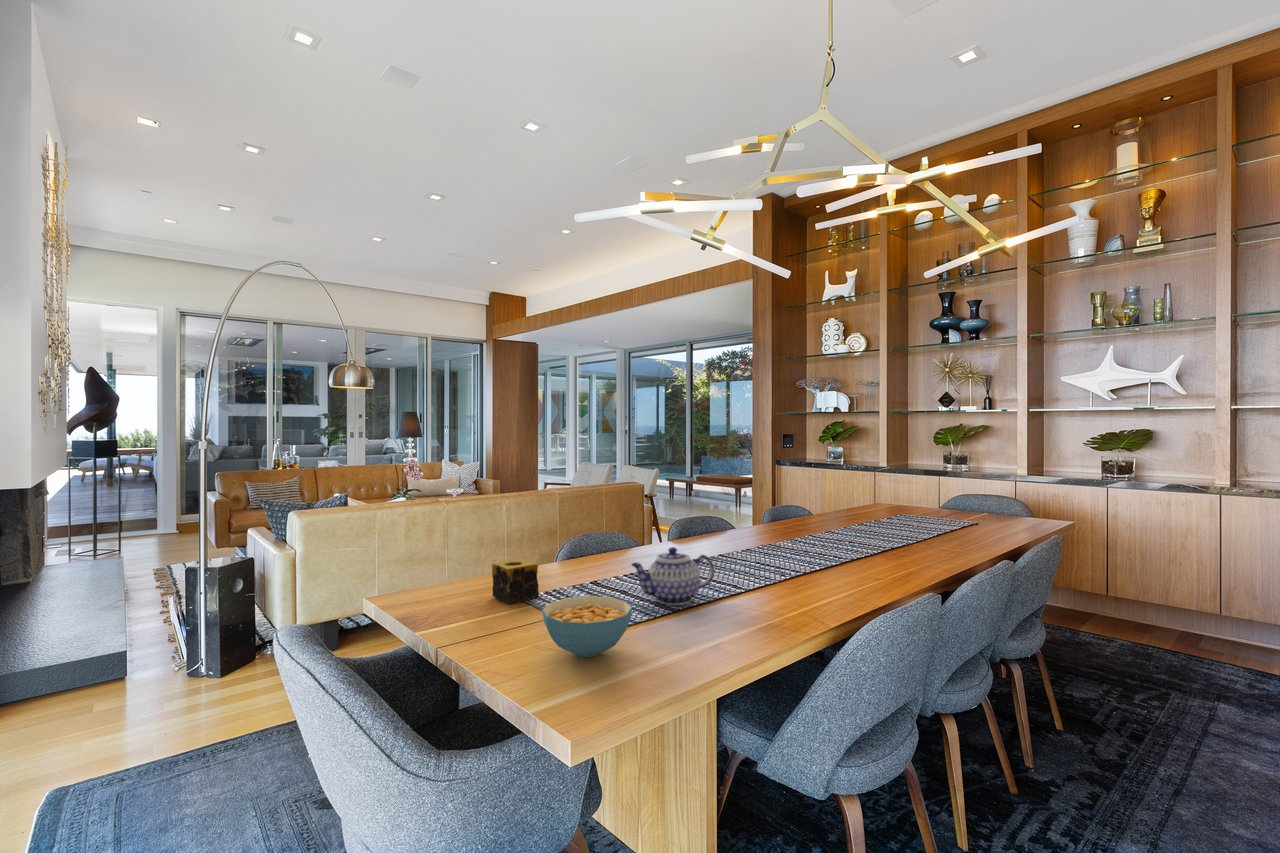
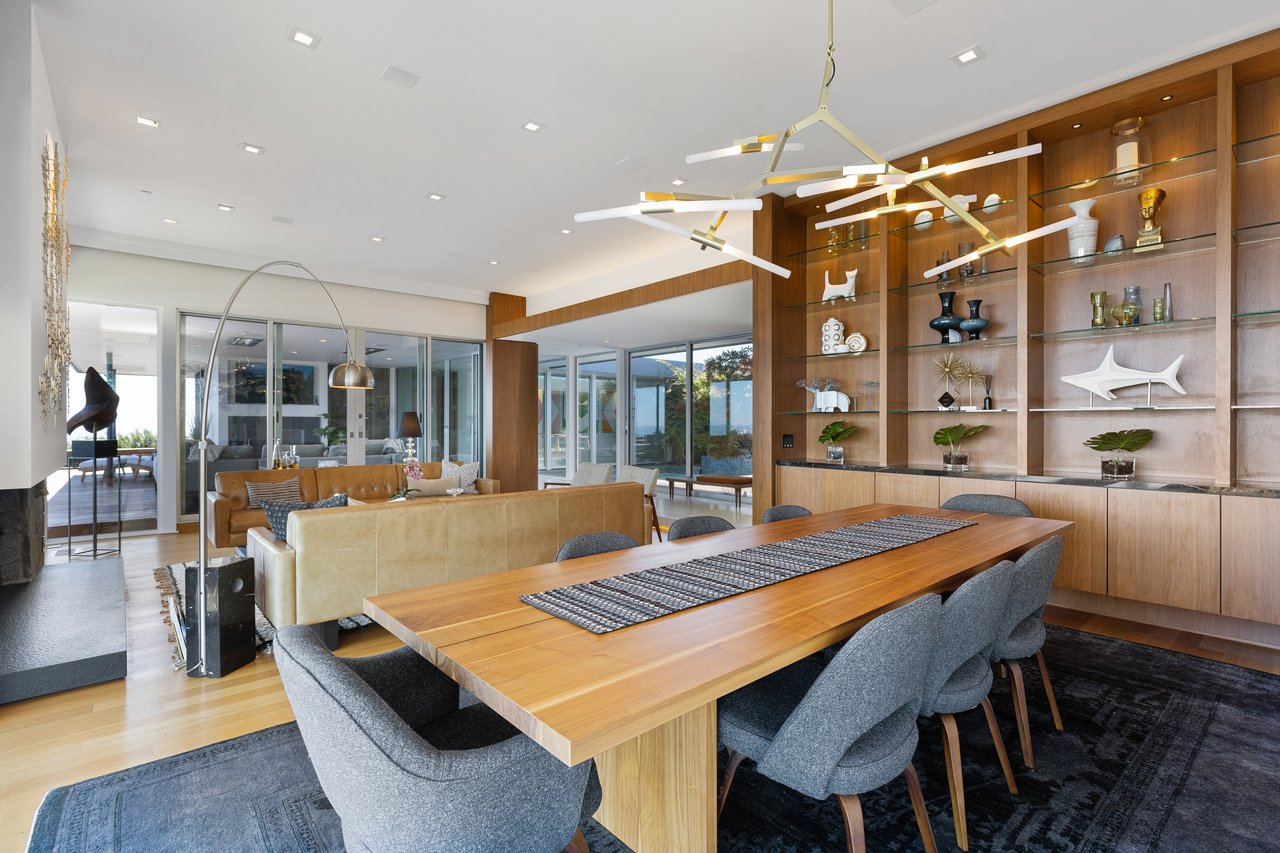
- teapot (673, 573)
- cereal bowl (587, 630)
- candle (515, 580)
